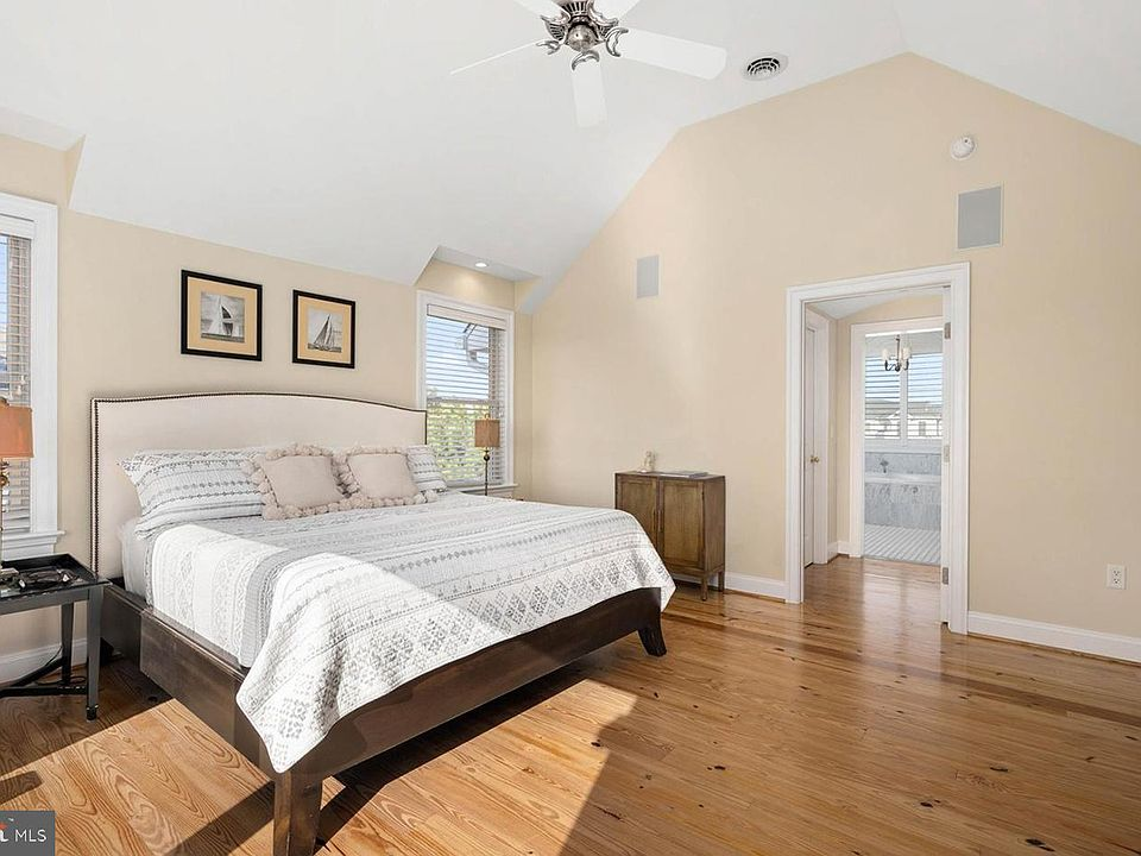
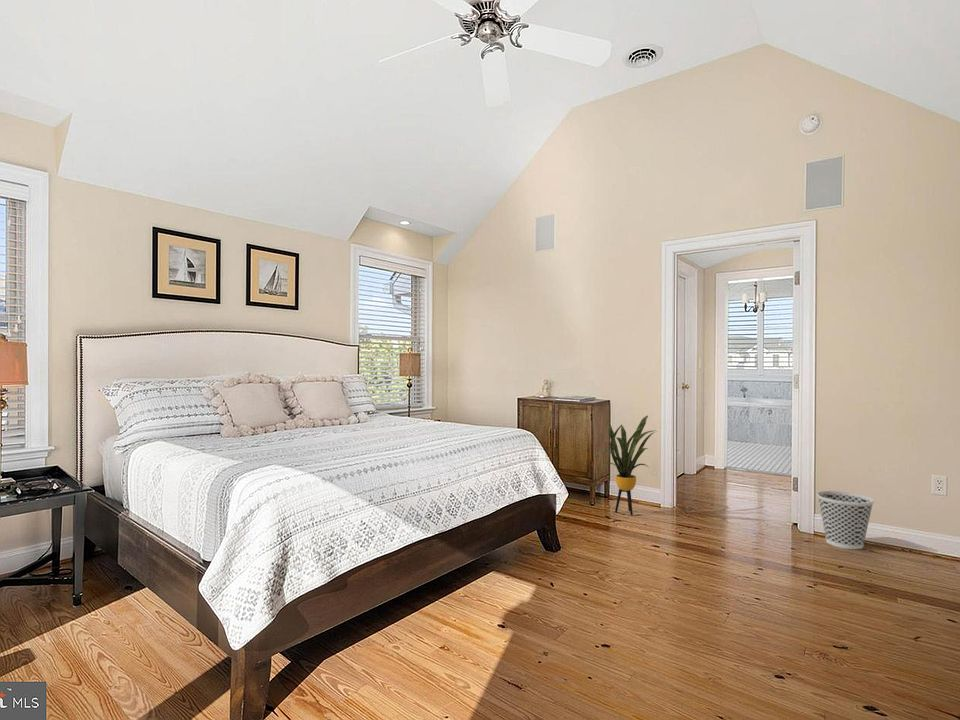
+ house plant (631, 465)
+ wastebasket (844, 520)
